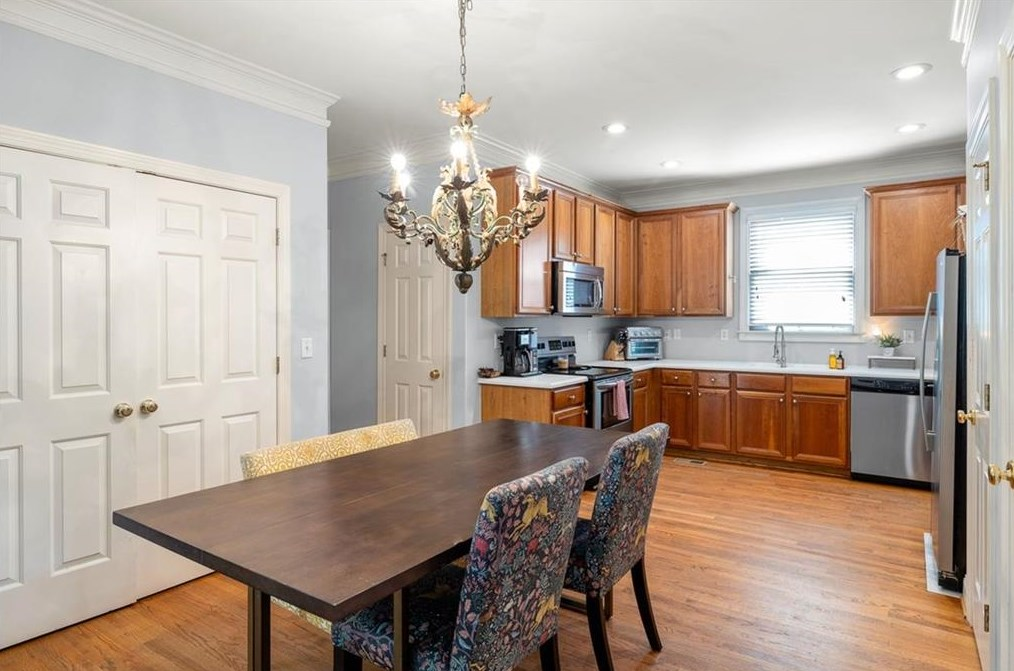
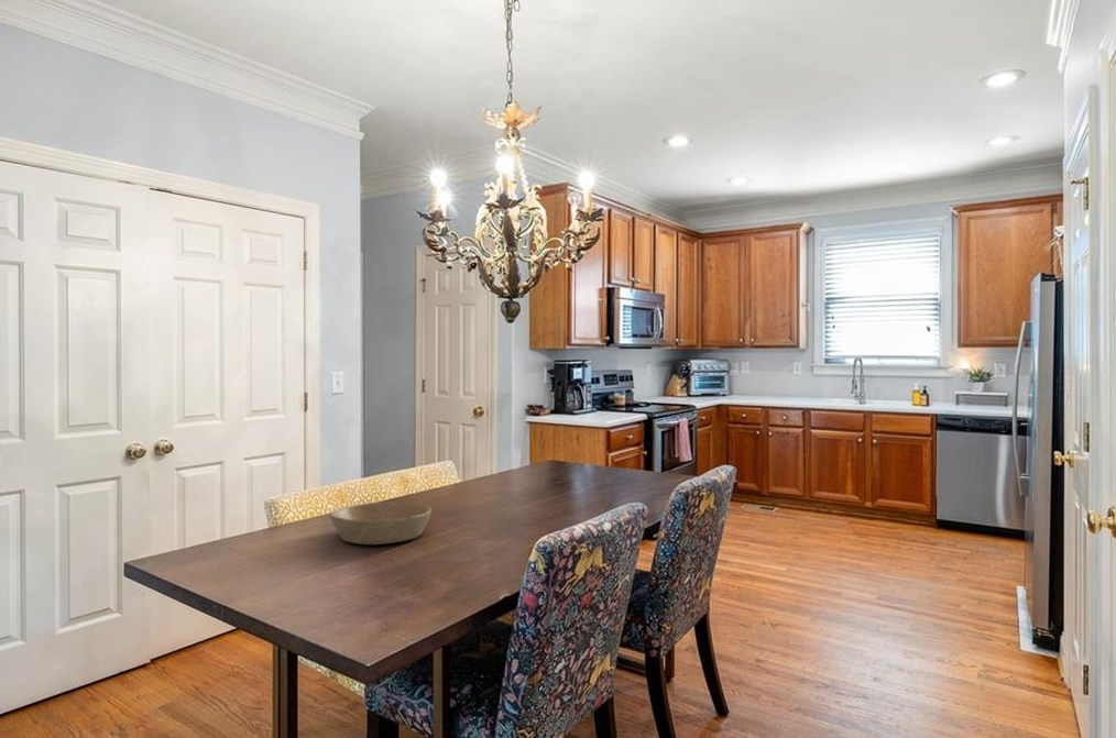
+ bowl (382, 521)
